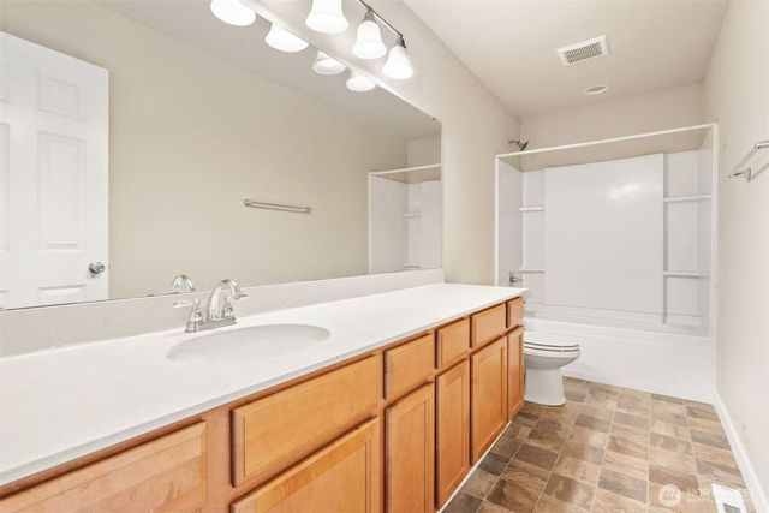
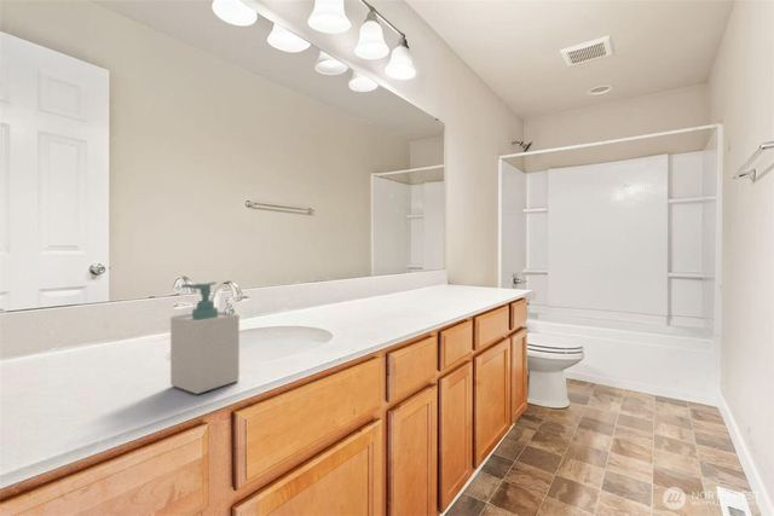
+ soap bottle (204, 332)
